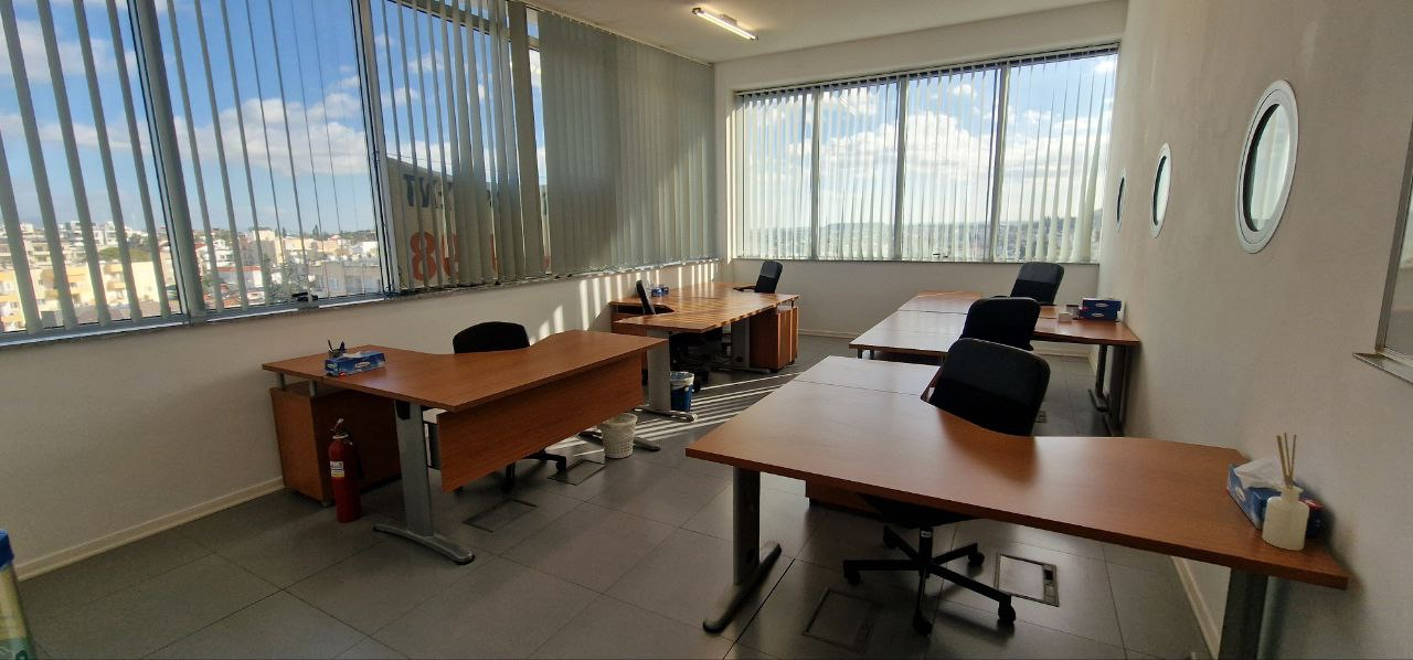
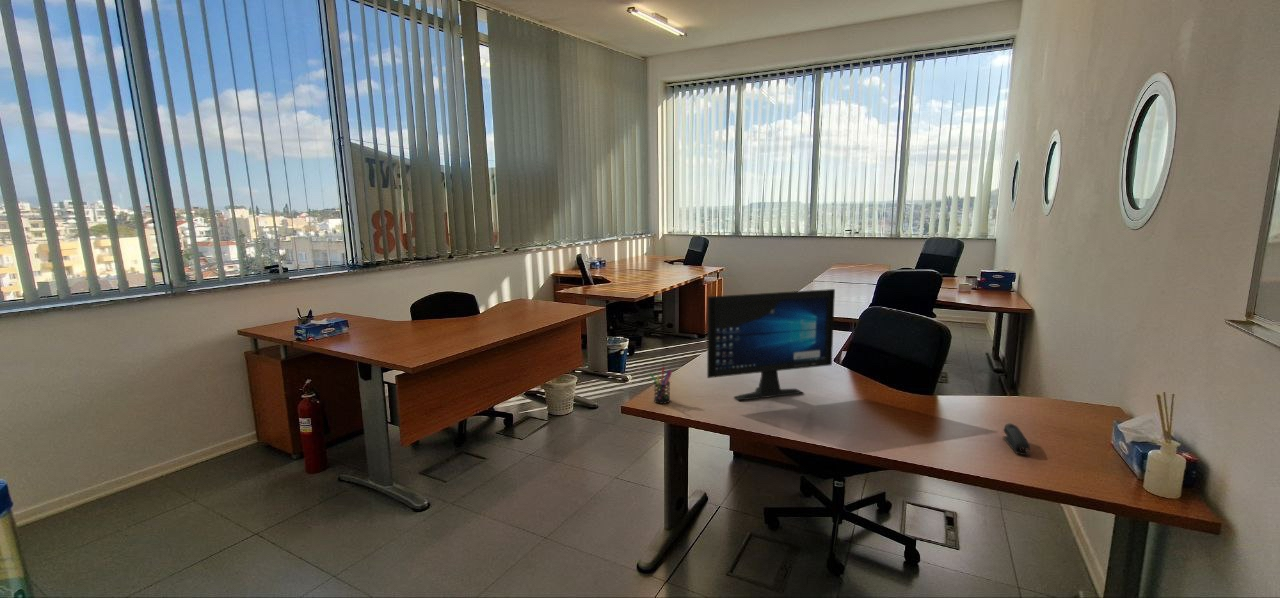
+ computer monitor (765, 342)
+ stapler (1016, 438)
+ pen holder (660, 384)
